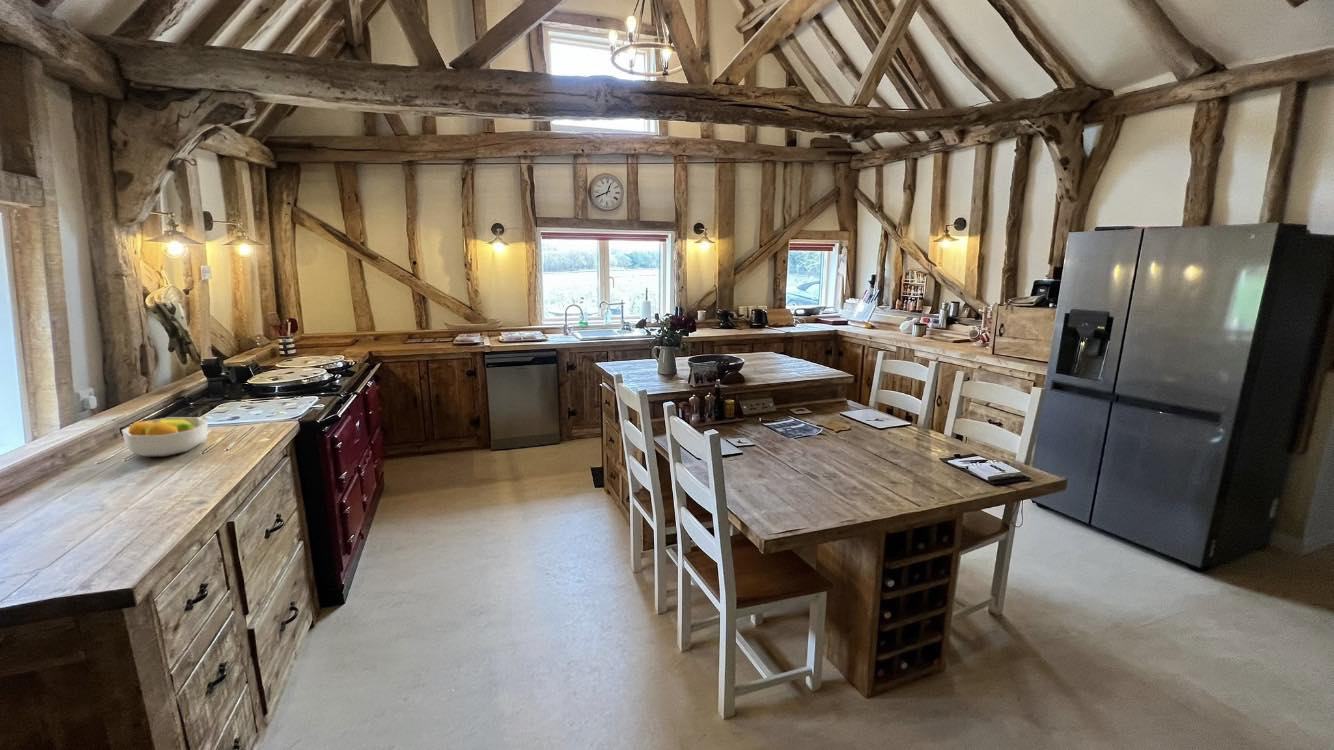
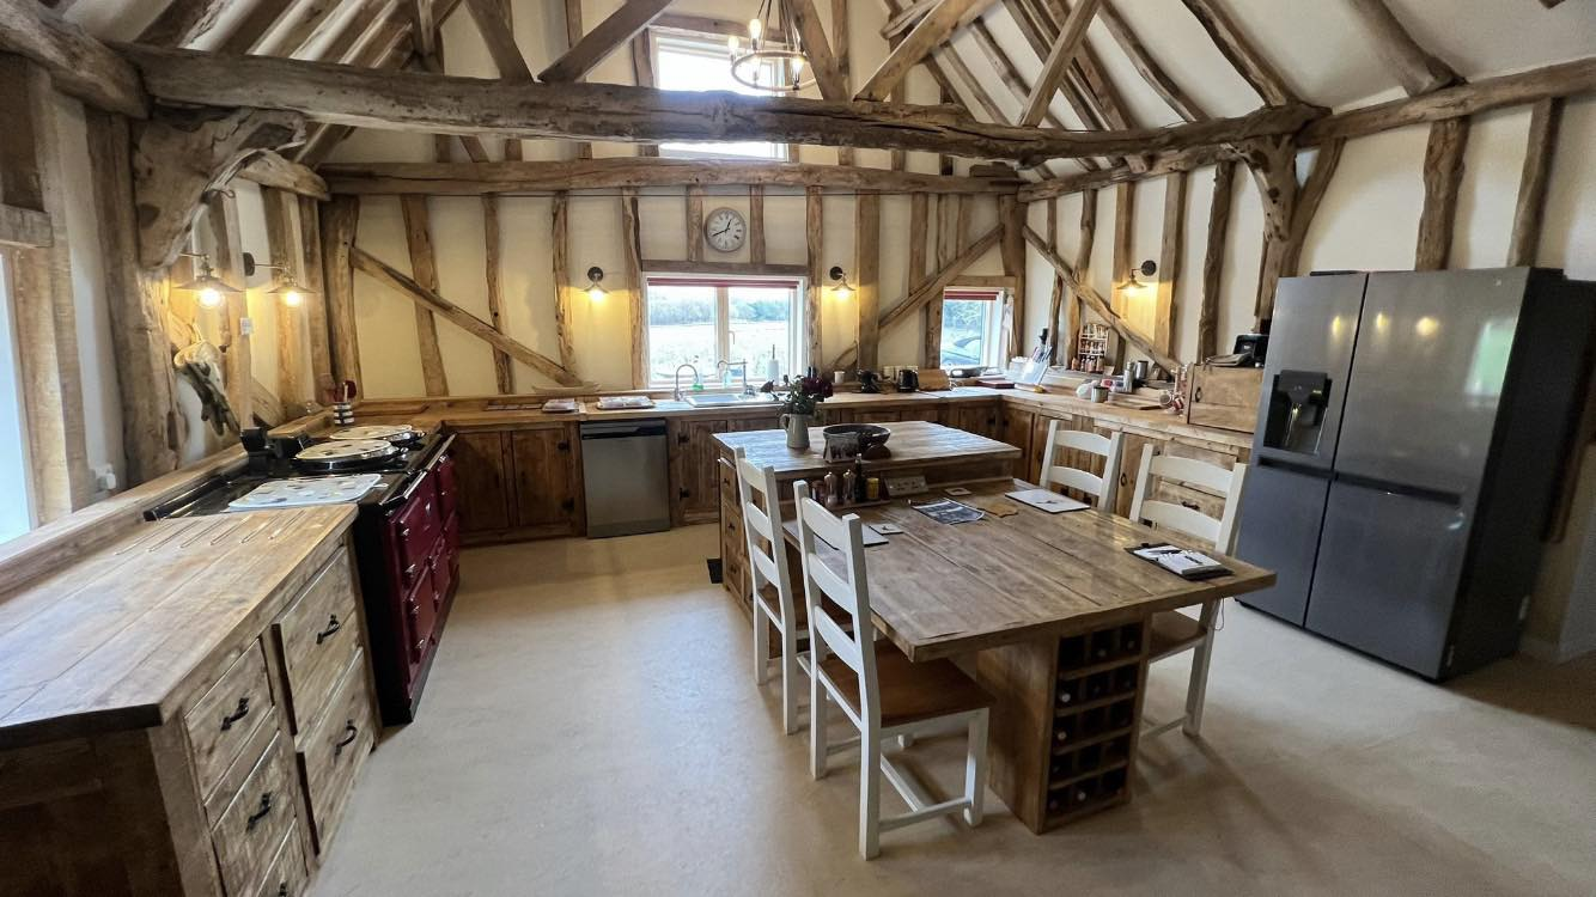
- fruit bowl (166, 432)
